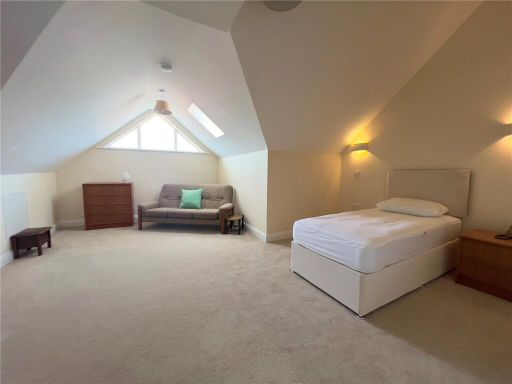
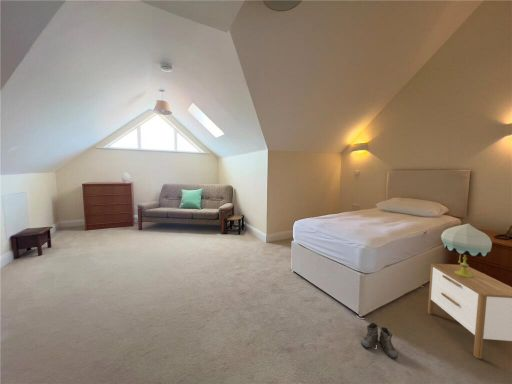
+ nightstand (469, 305)
+ table lamp (465, 248)
+ boots (377, 337)
